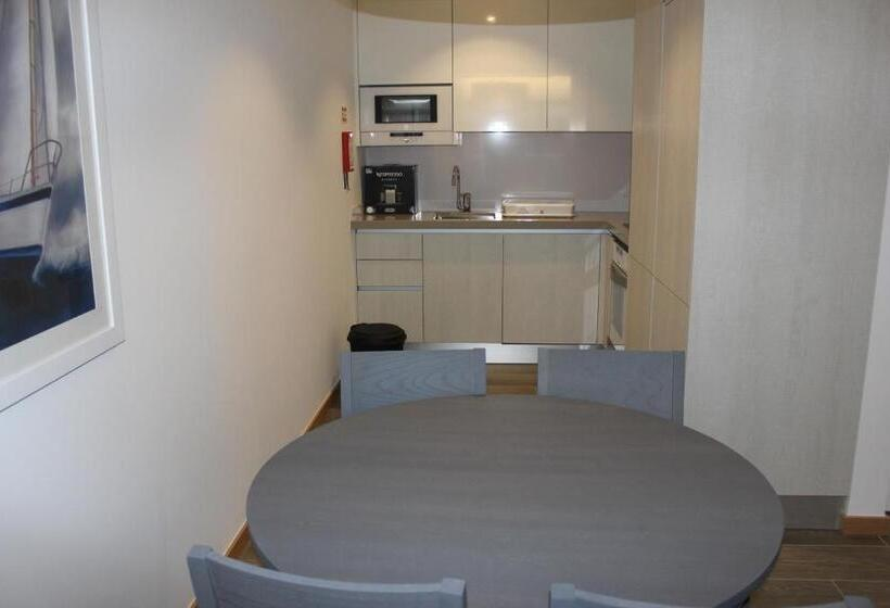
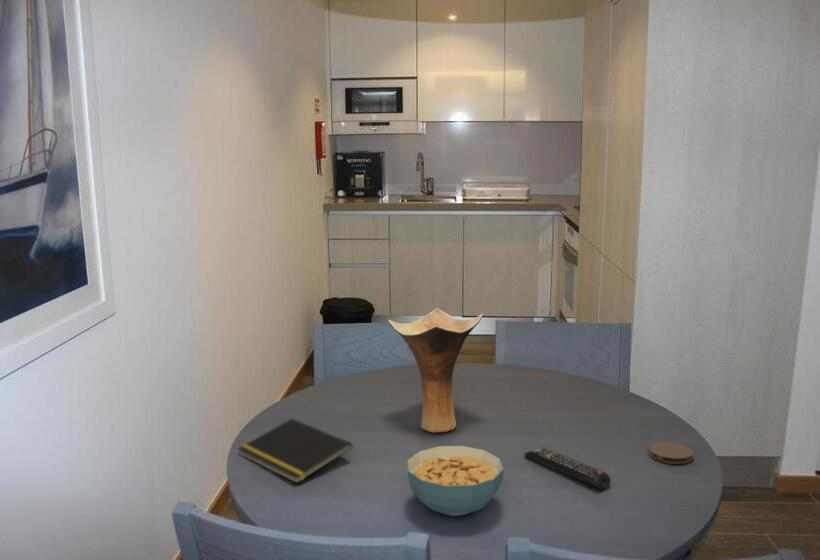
+ coaster (670, 452)
+ notepad (294, 448)
+ vase (435, 370)
+ cereal bowl (454, 486)
+ remote control (565, 466)
